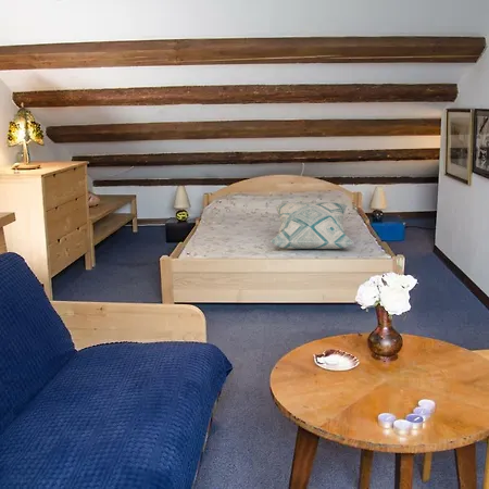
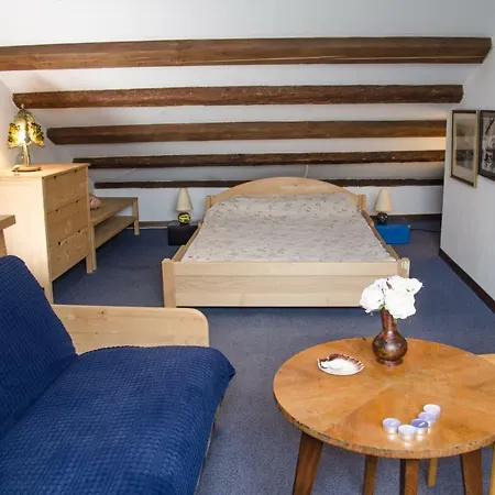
- decorative pillow (311, 225)
